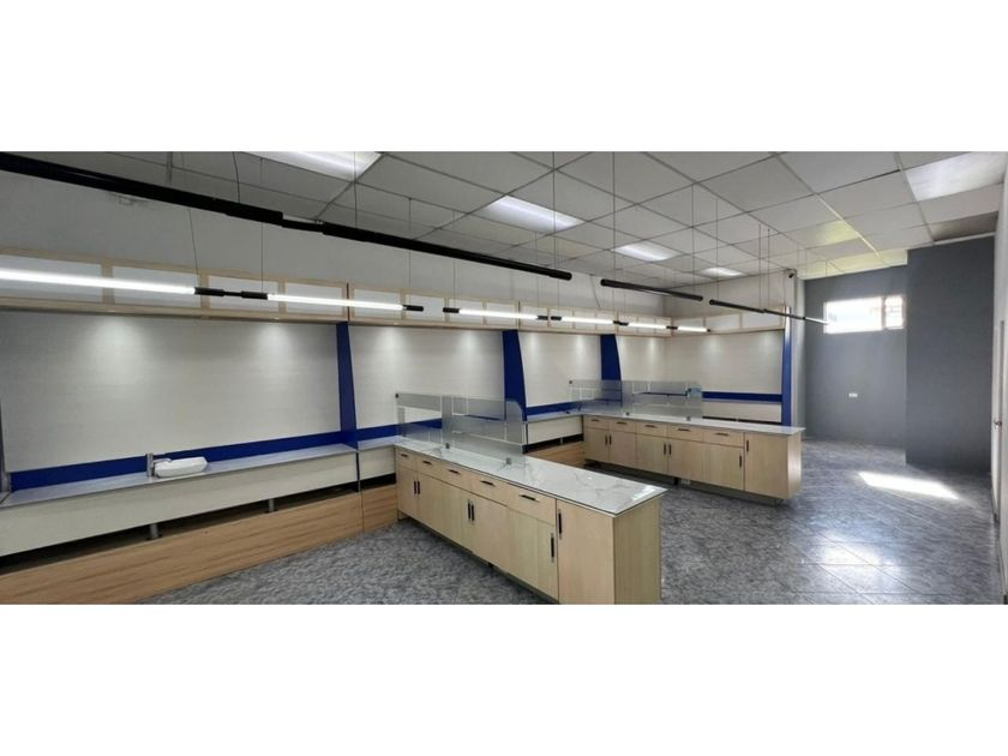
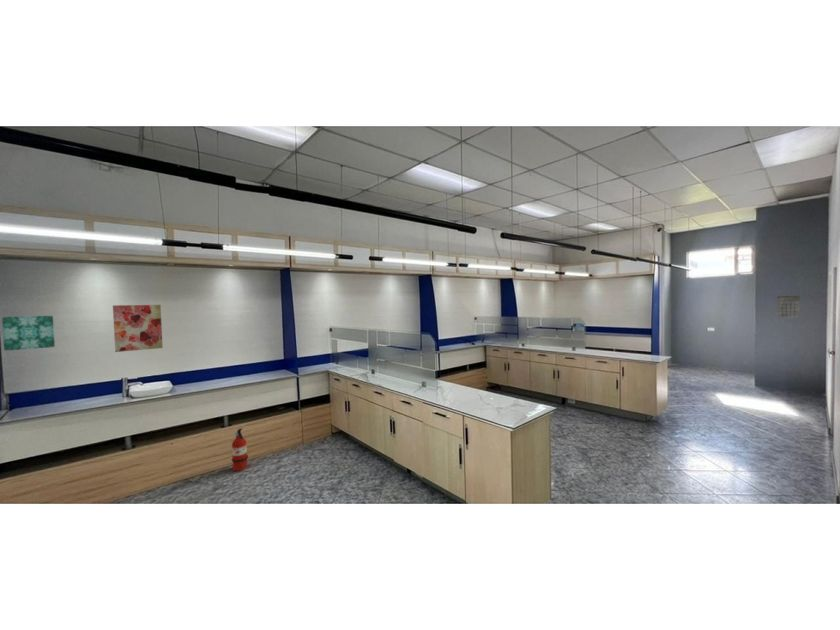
+ calendar (788, 304)
+ fire extinguisher (240, 447)
+ wall art (29, 332)
+ wall art (138, 327)
